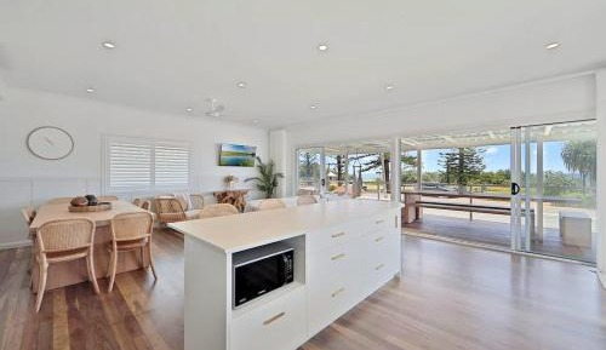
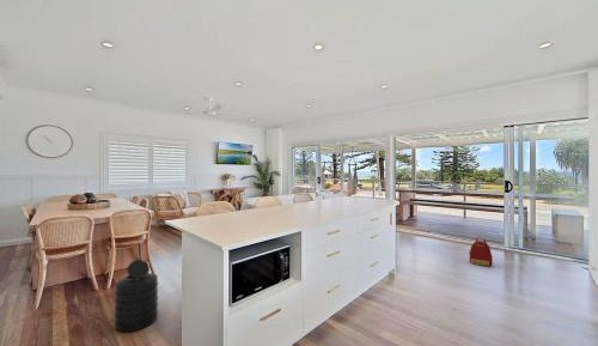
+ trash can (136, 291)
+ backpack (480, 250)
